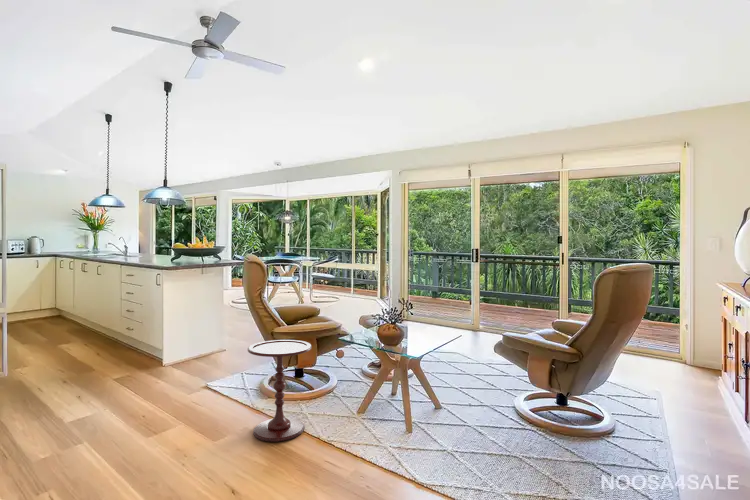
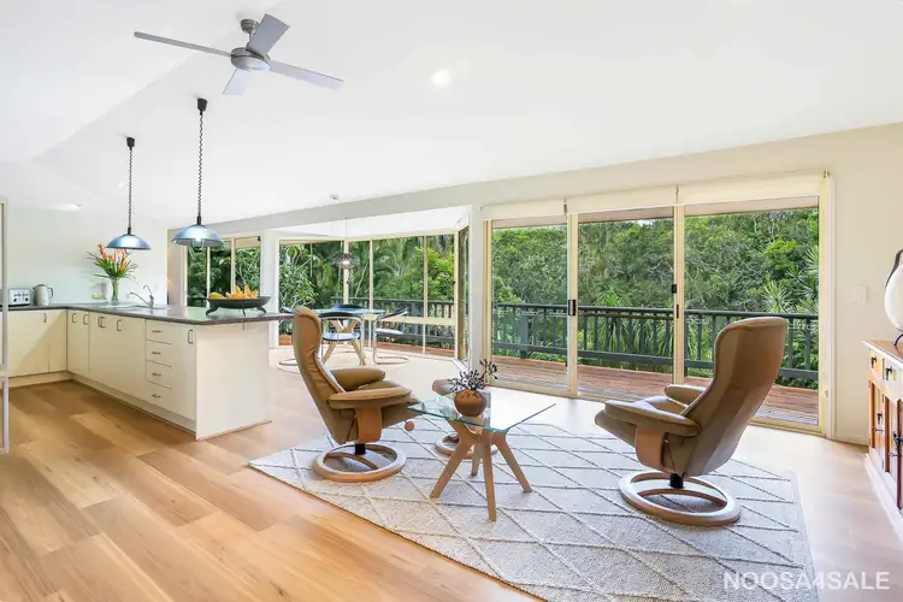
- side table (279, 388)
